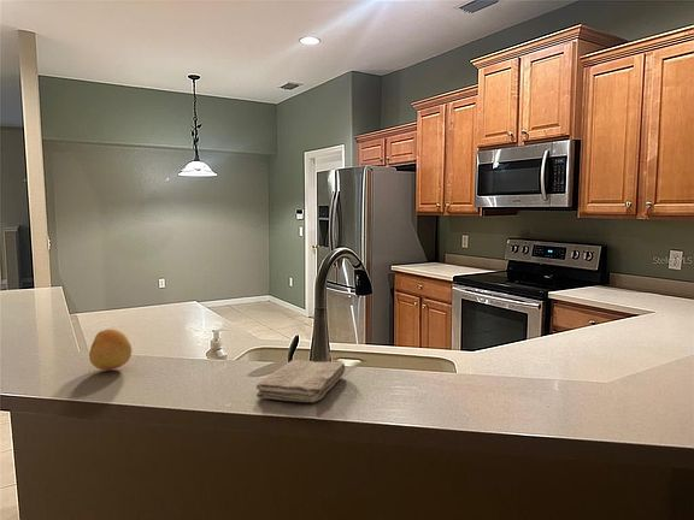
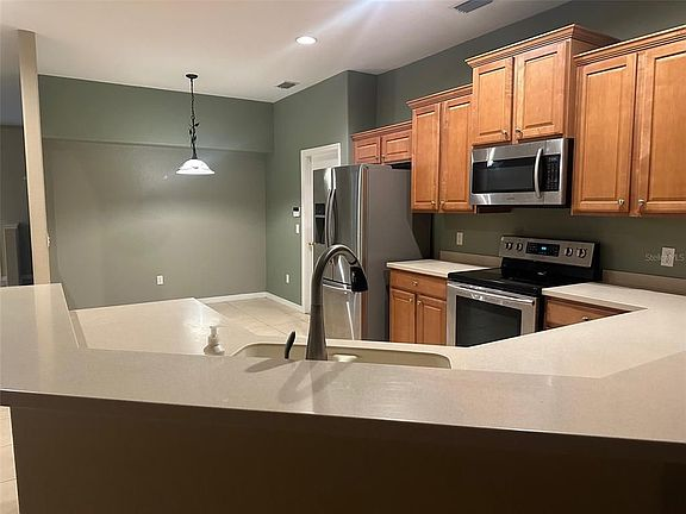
- fruit (110, 349)
- washcloth (302, 377)
